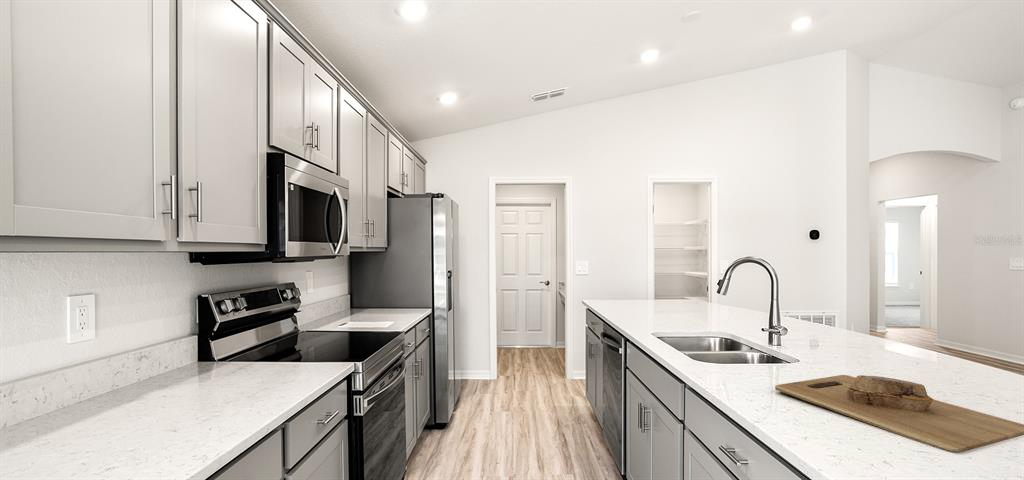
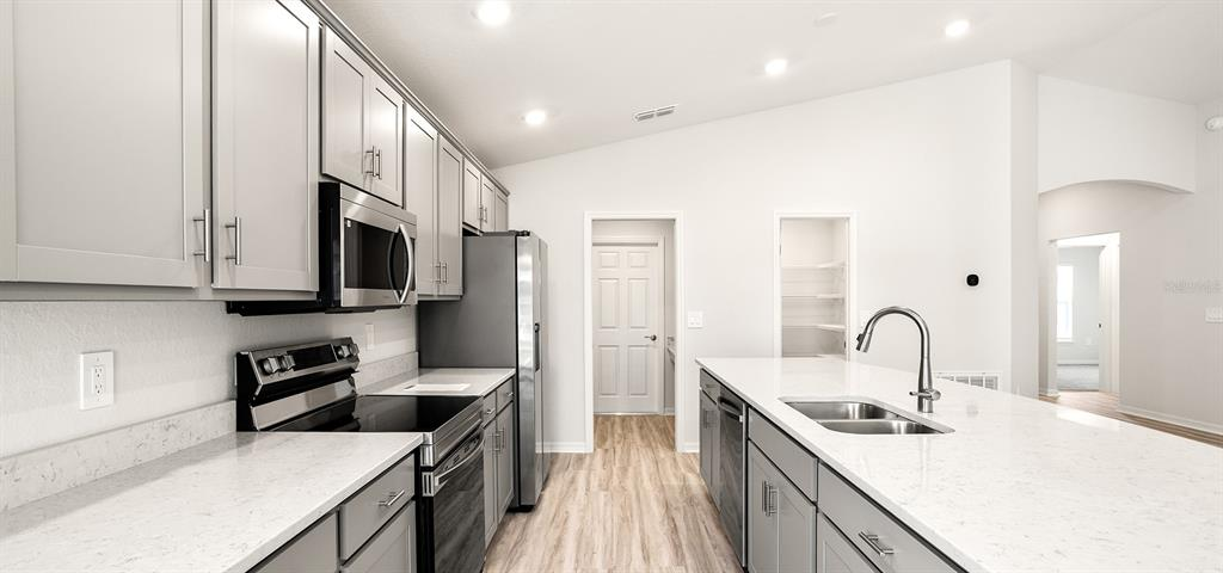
- cutting board (887, 392)
